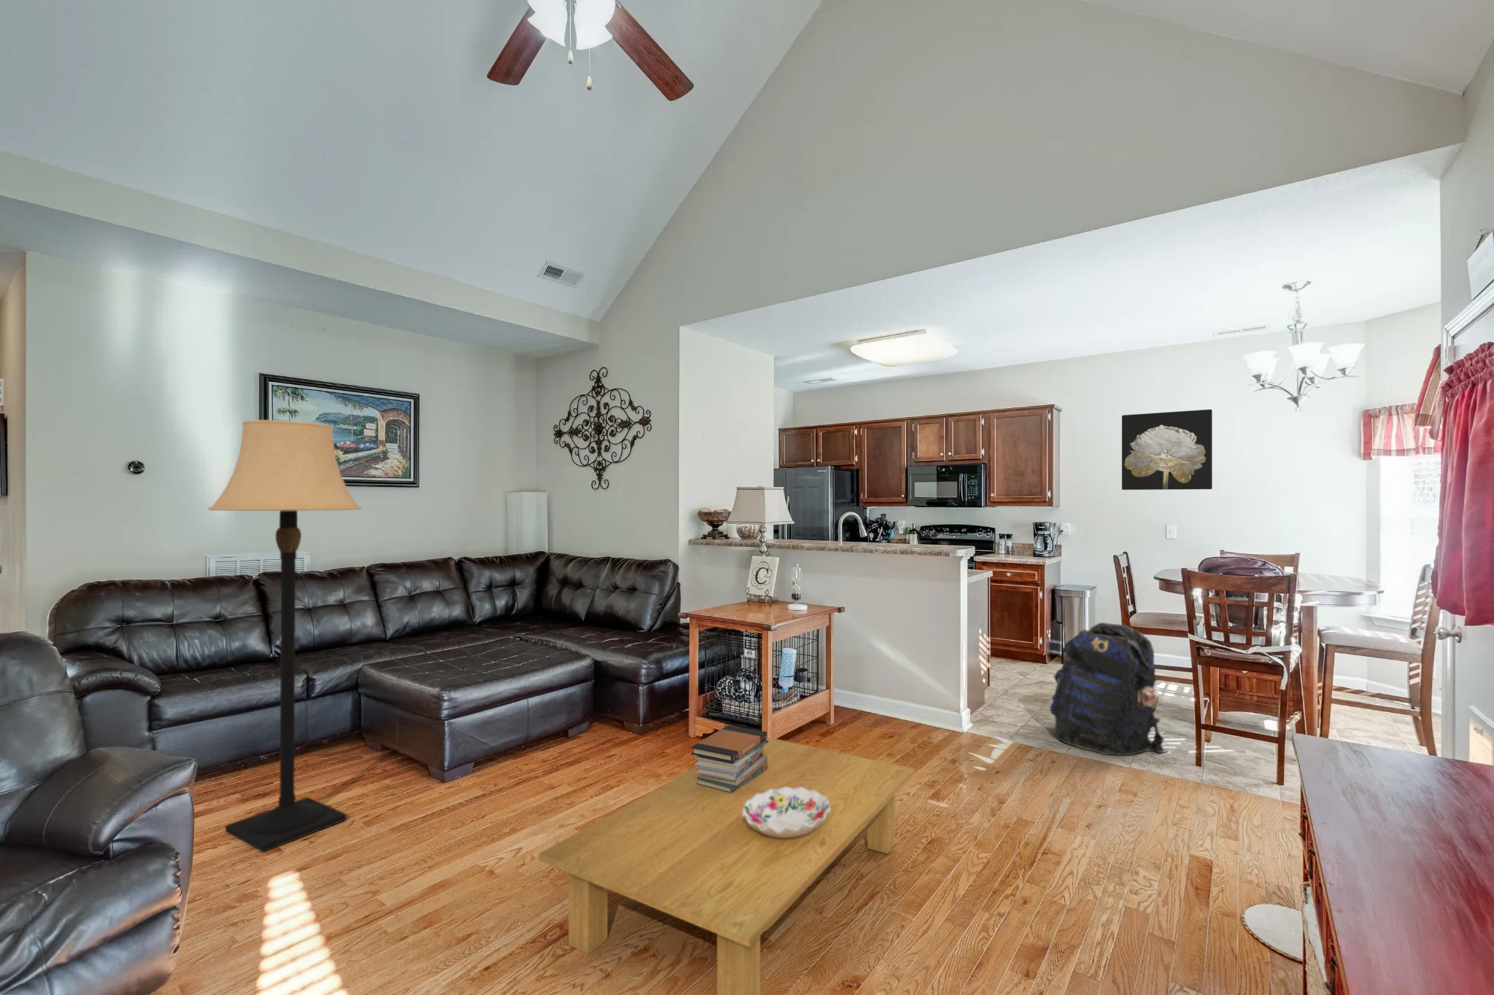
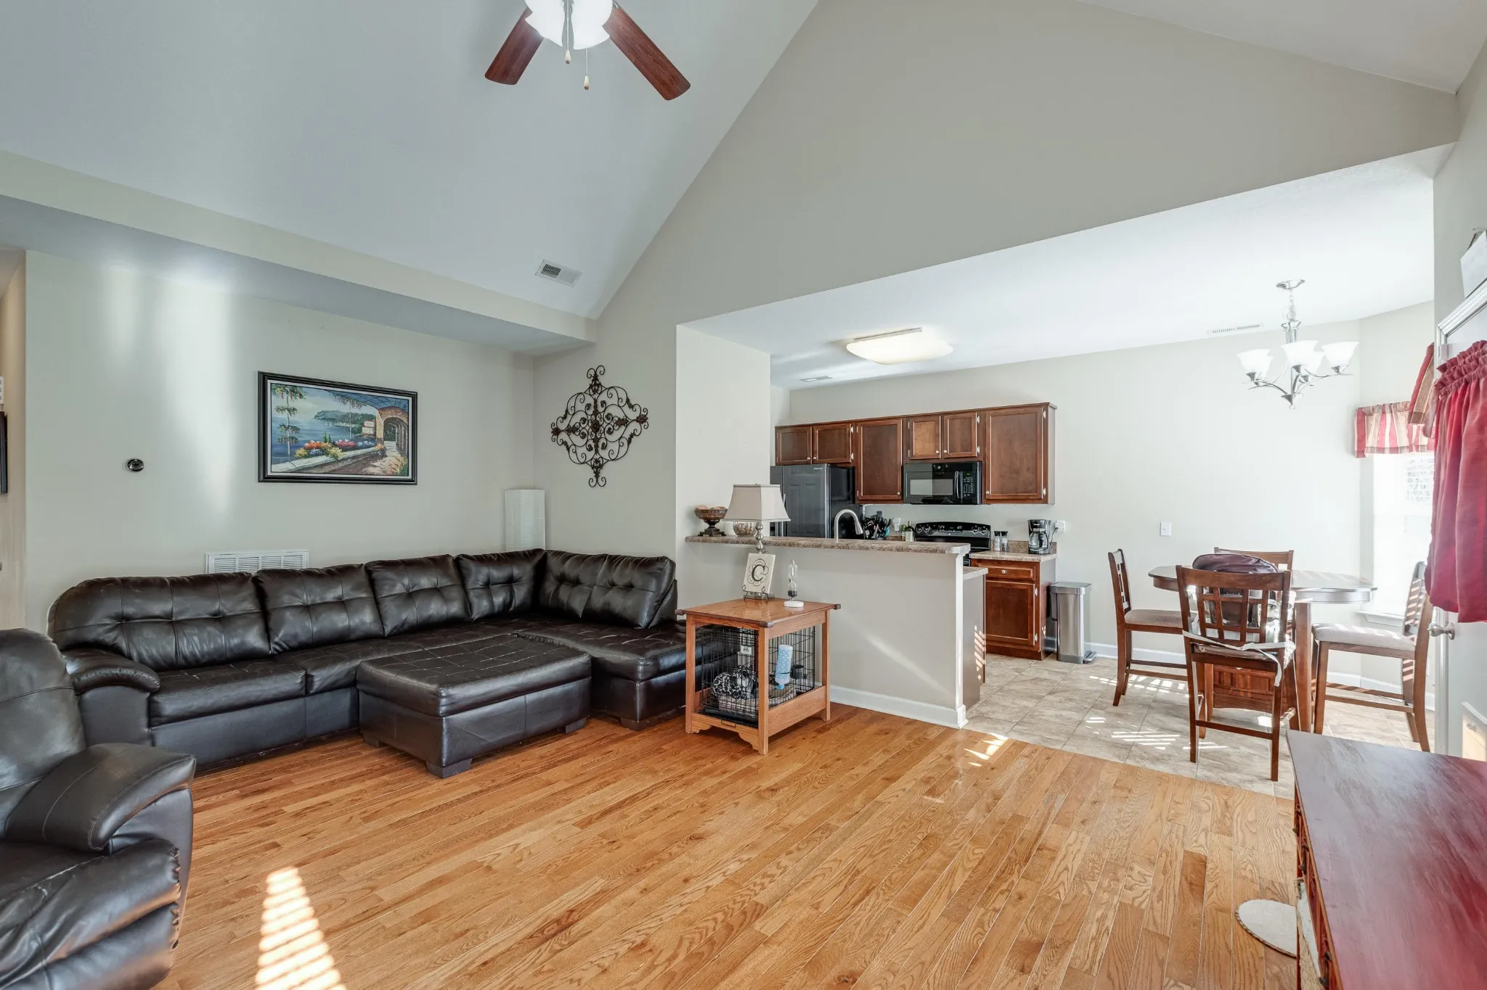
- wall art (1165, 451)
- coffee table (752, 847)
- lamp (288, 625)
- backpack (1106, 682)
- book stack (731, 757)
- decorative bowl (785, 814)
